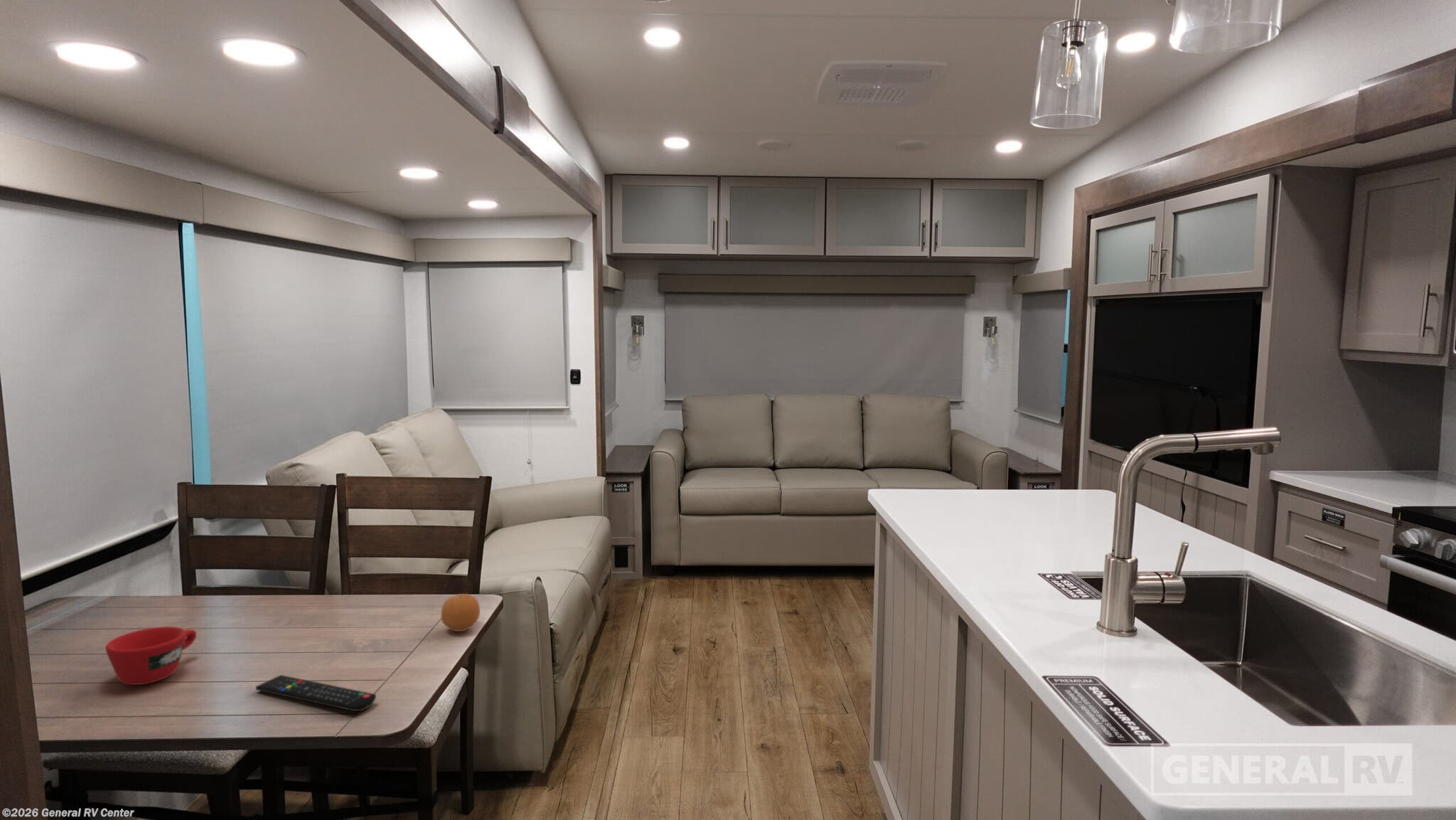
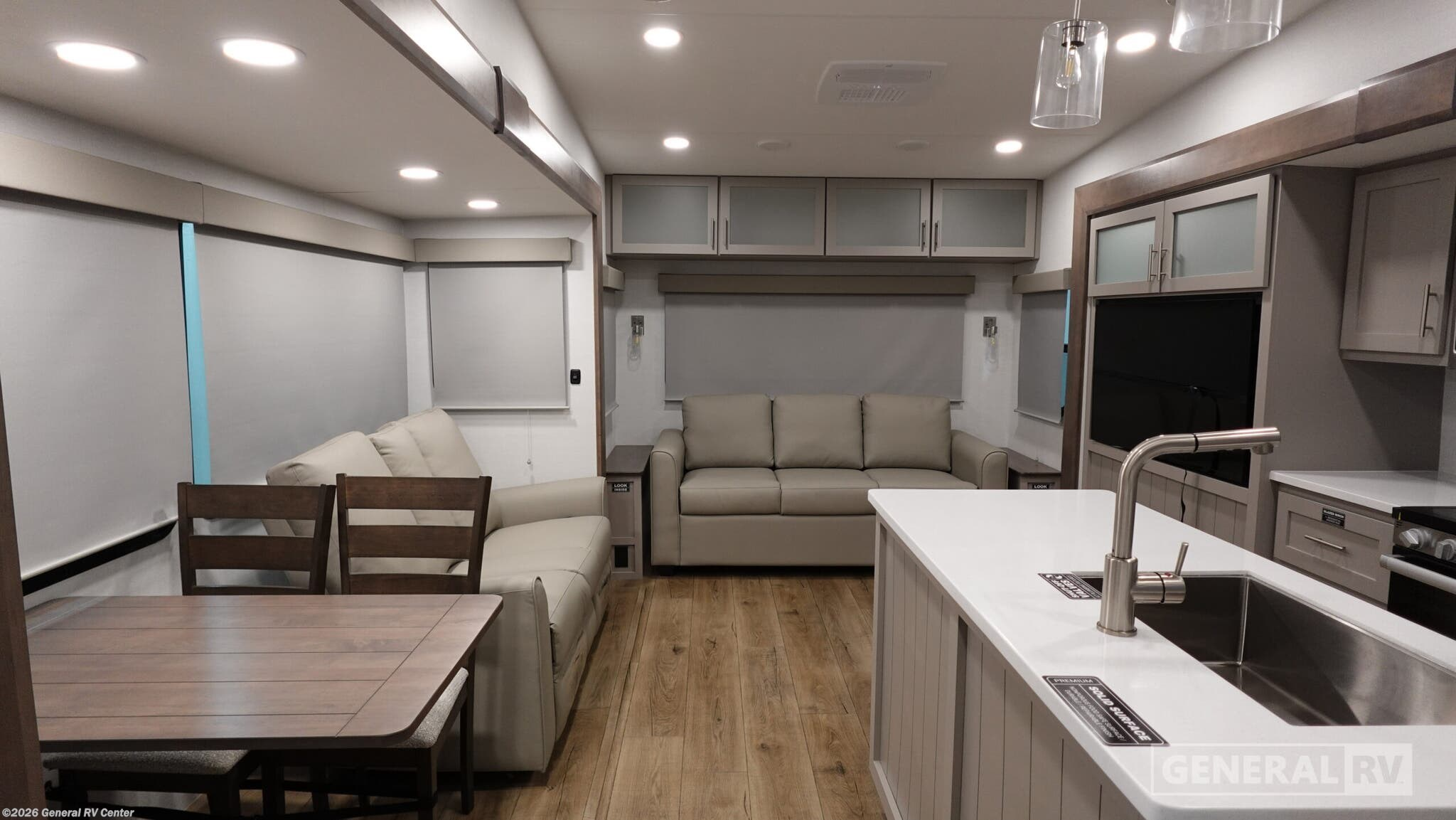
- remote control (316, 693)
- cup (156, 654)
- fruit (460, 612)
